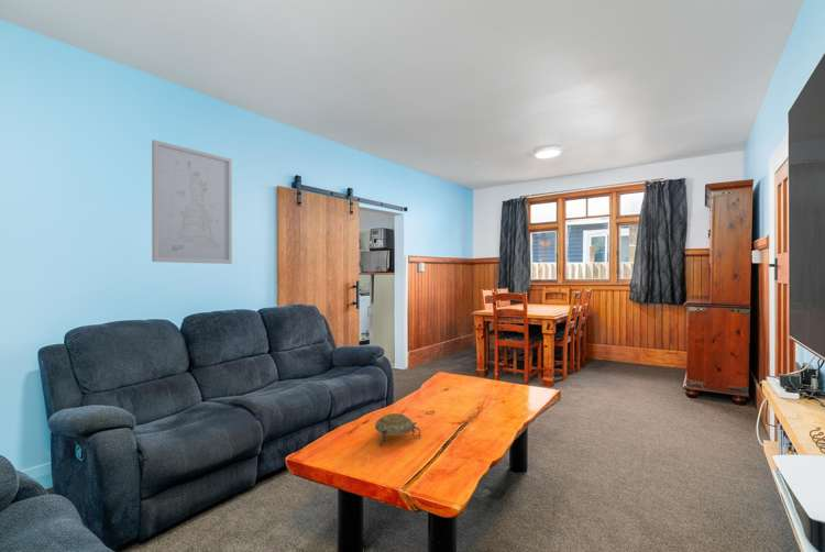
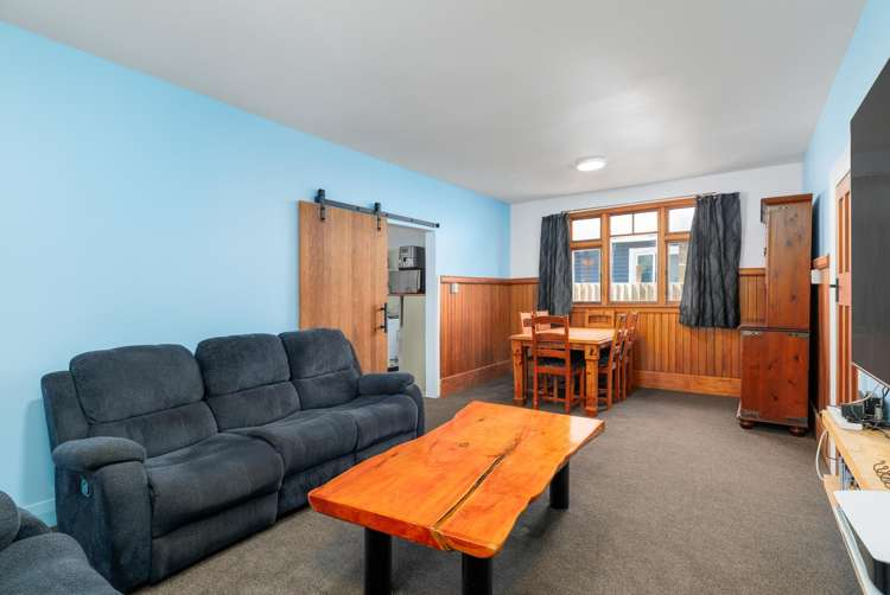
- decorative bowl (397, 426)
- wall art (195, 206)
